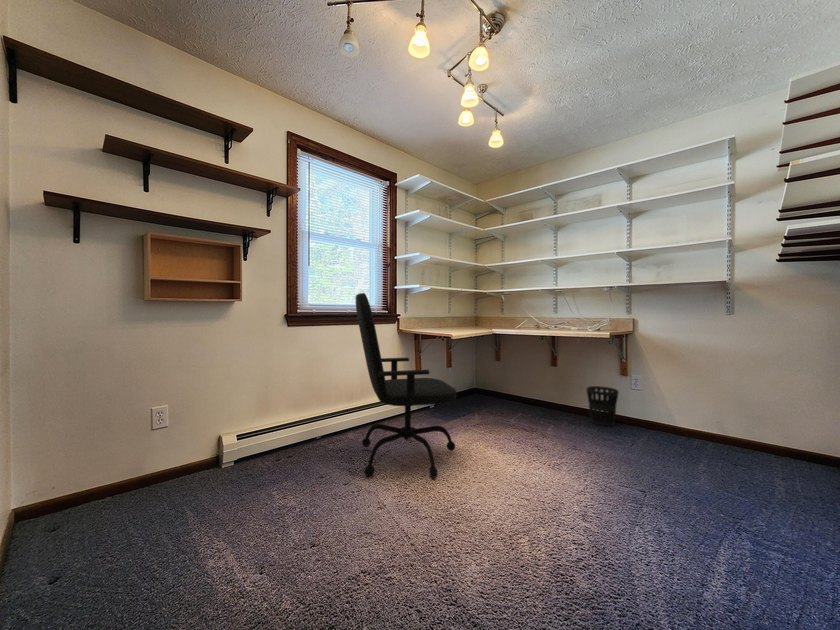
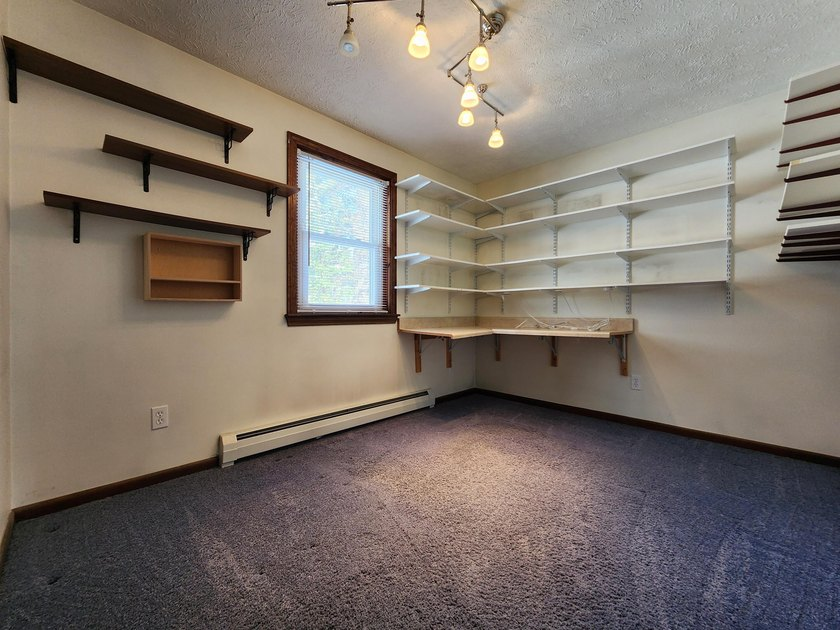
- wastebasket (602, 405)
- office chair (407, 375)
